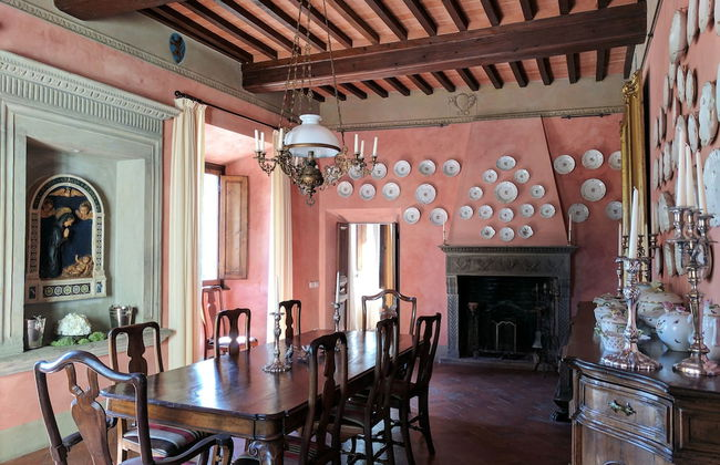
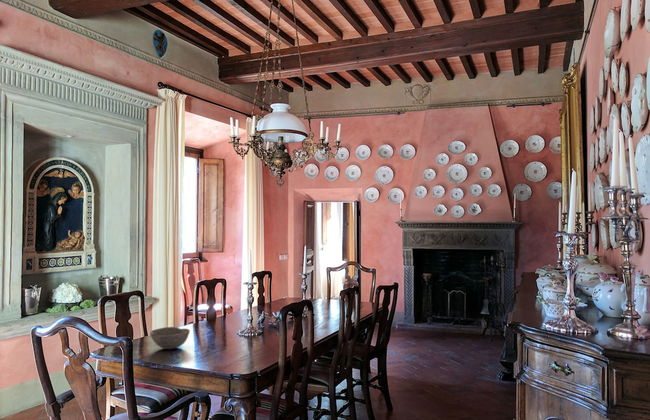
+ bowl (170, 339)
